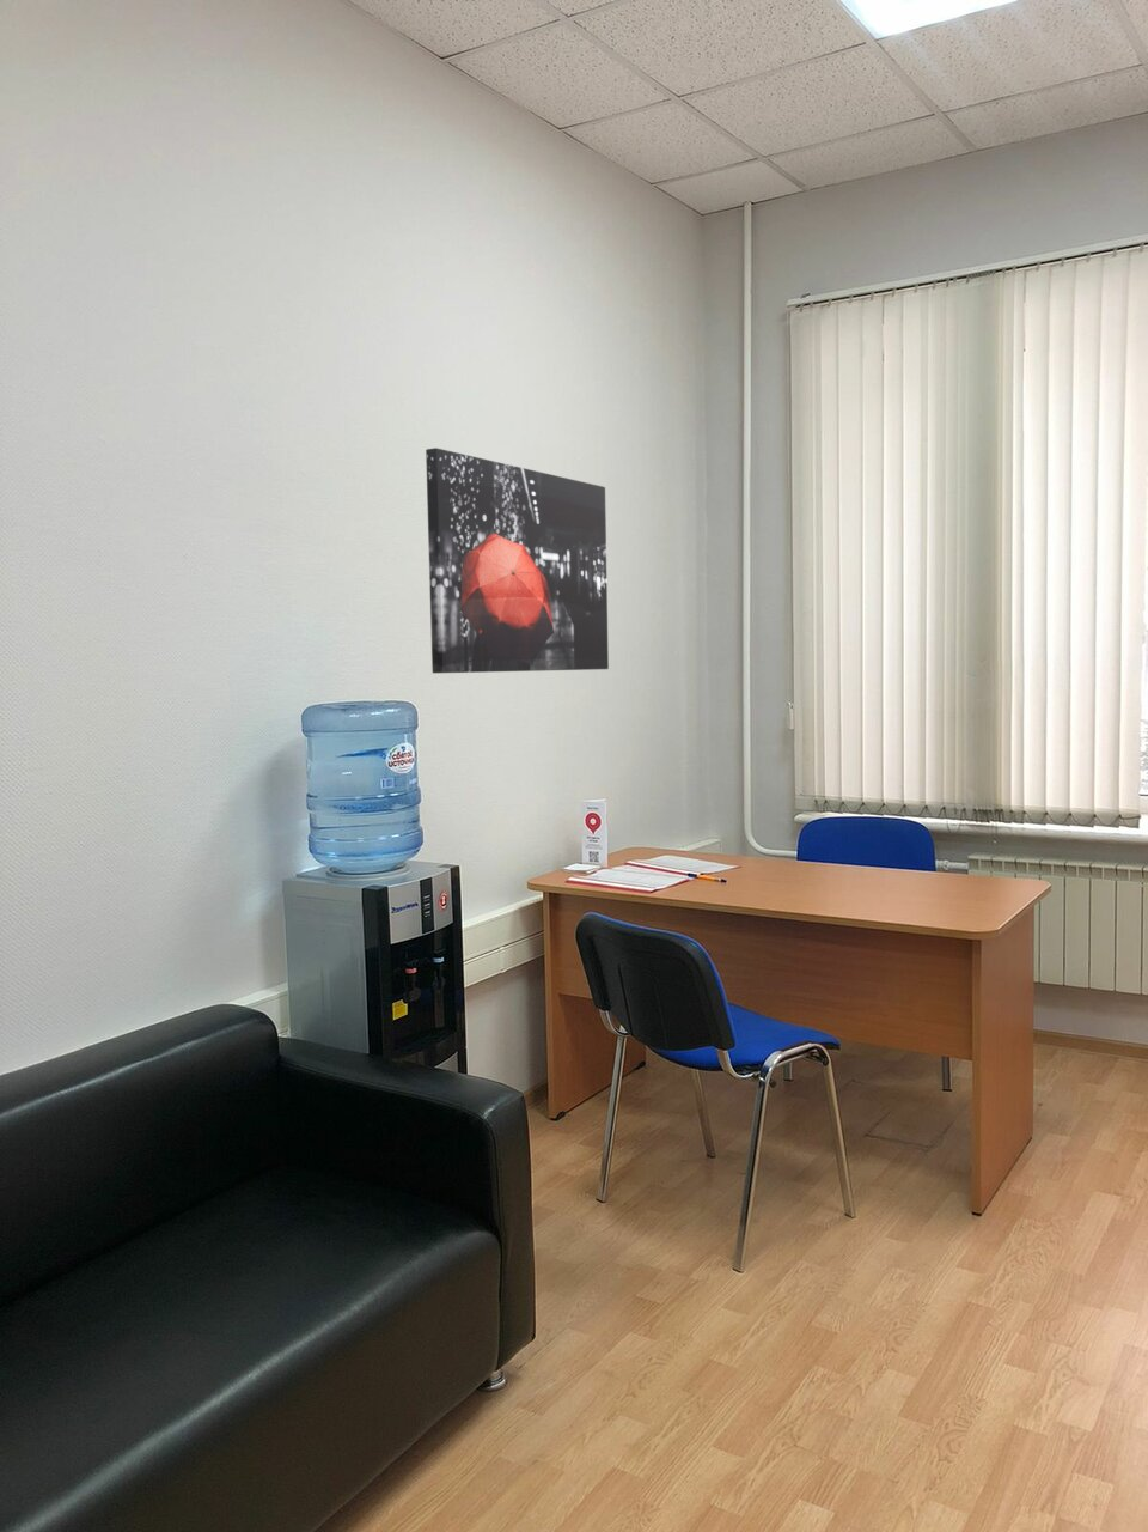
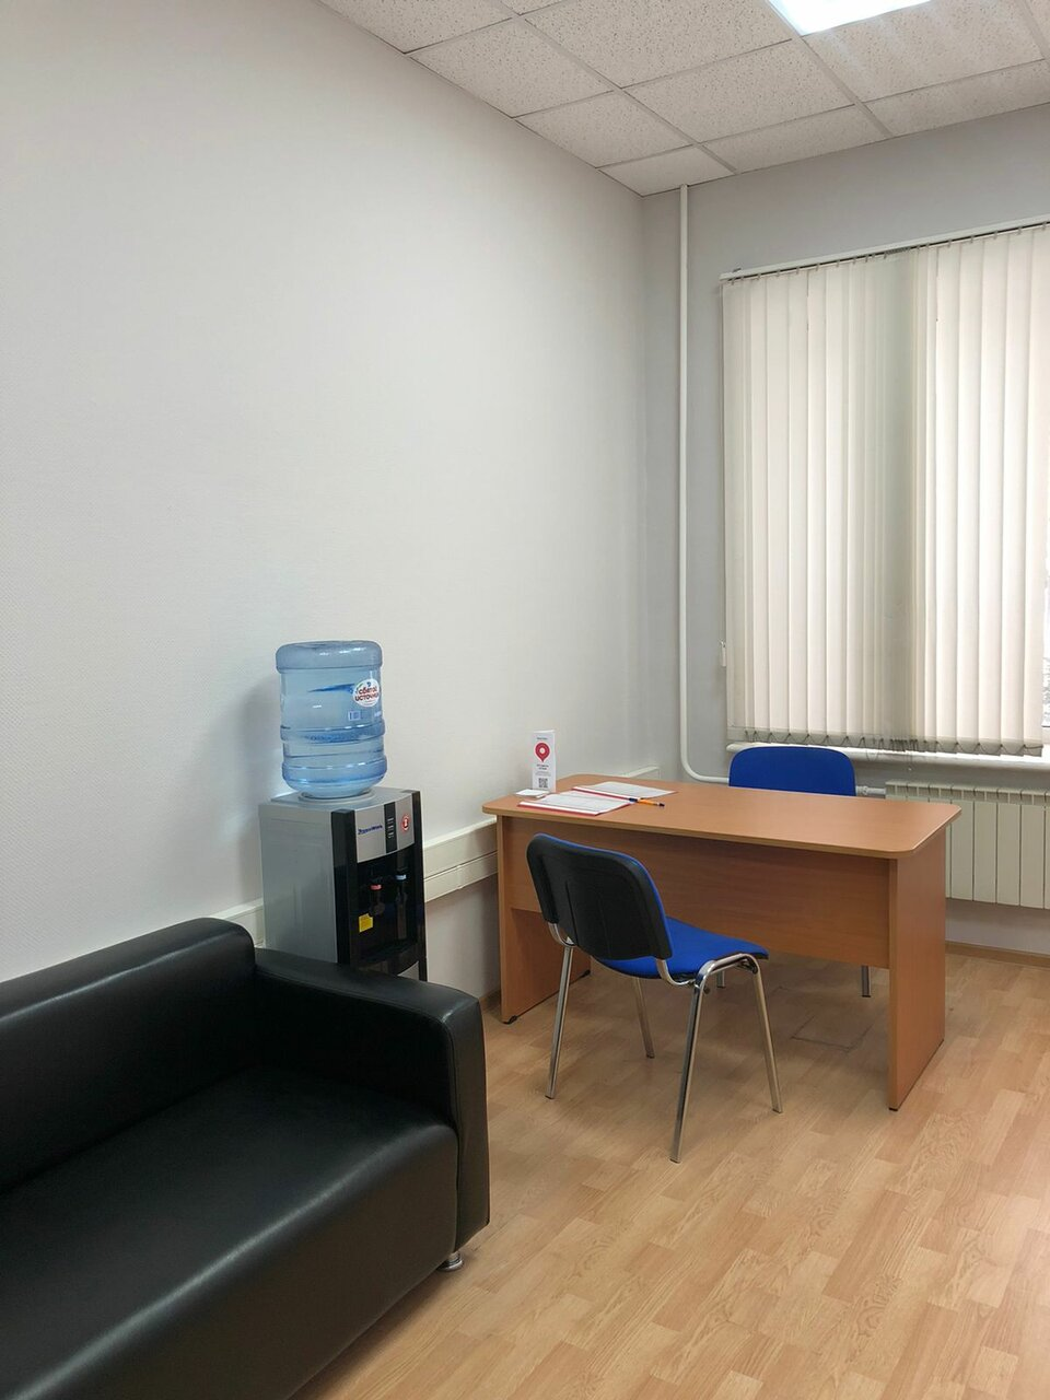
- wall art (526, 571)
